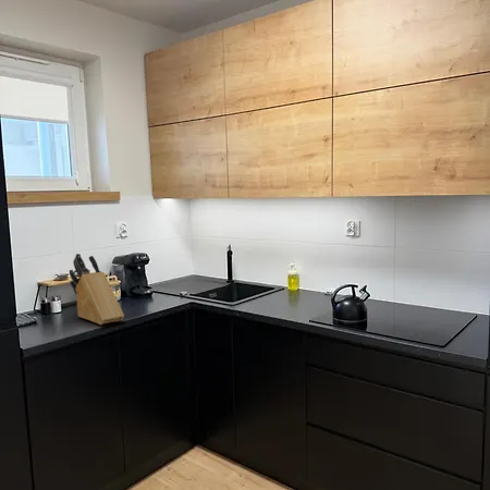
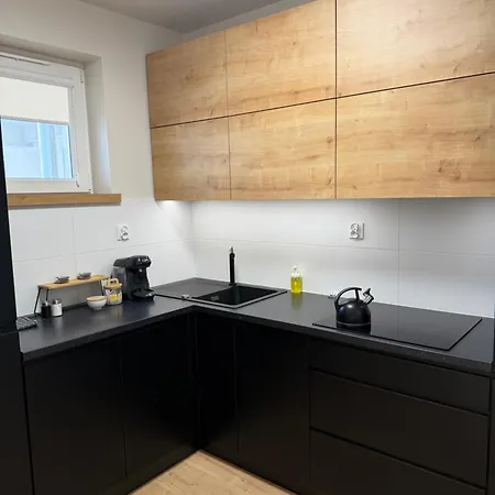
- knife block (94, 286)
